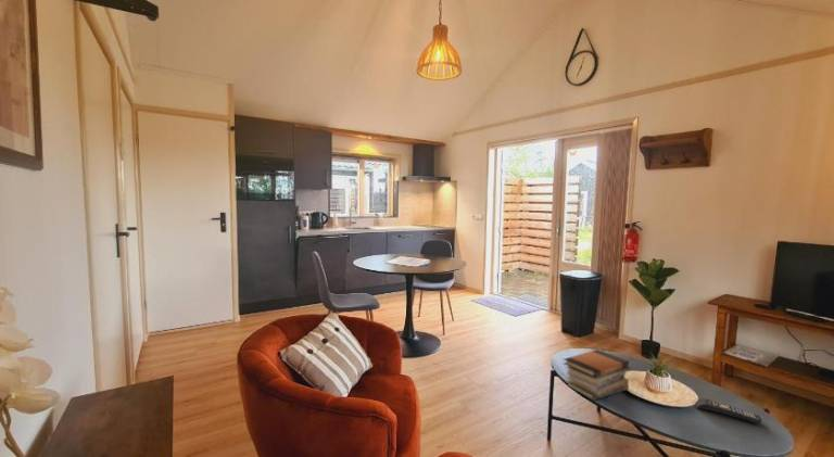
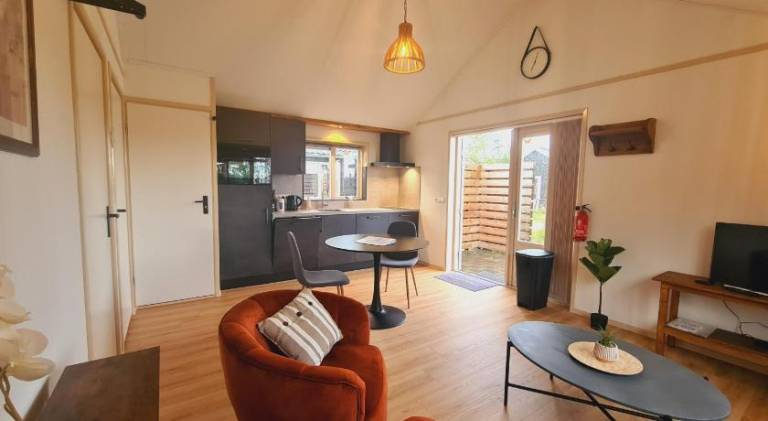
- remote control (726, 410)
- book stack (596, 373)
